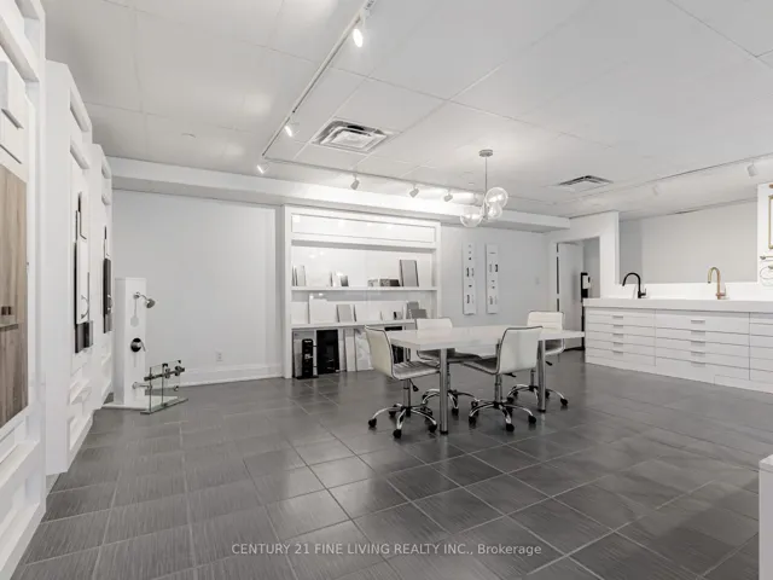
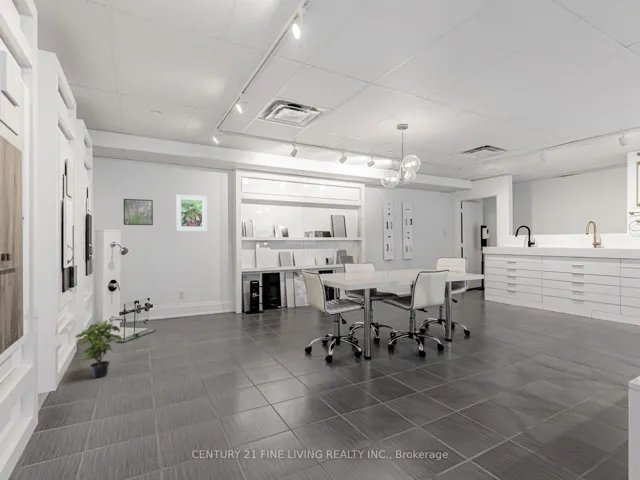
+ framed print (191, 213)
+ potted plant (99, 347)
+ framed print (138, 212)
